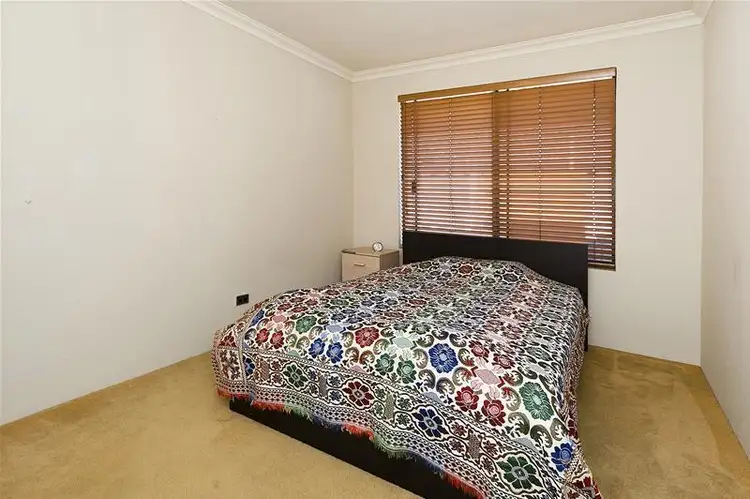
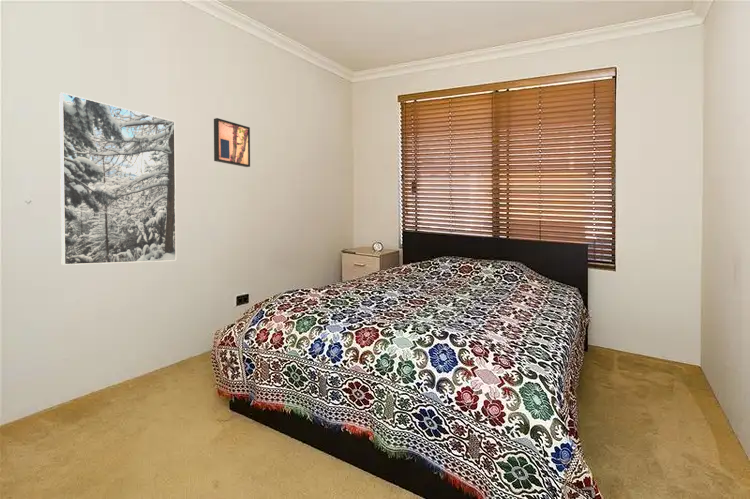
+ wall art (232, 143)
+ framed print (123, 185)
